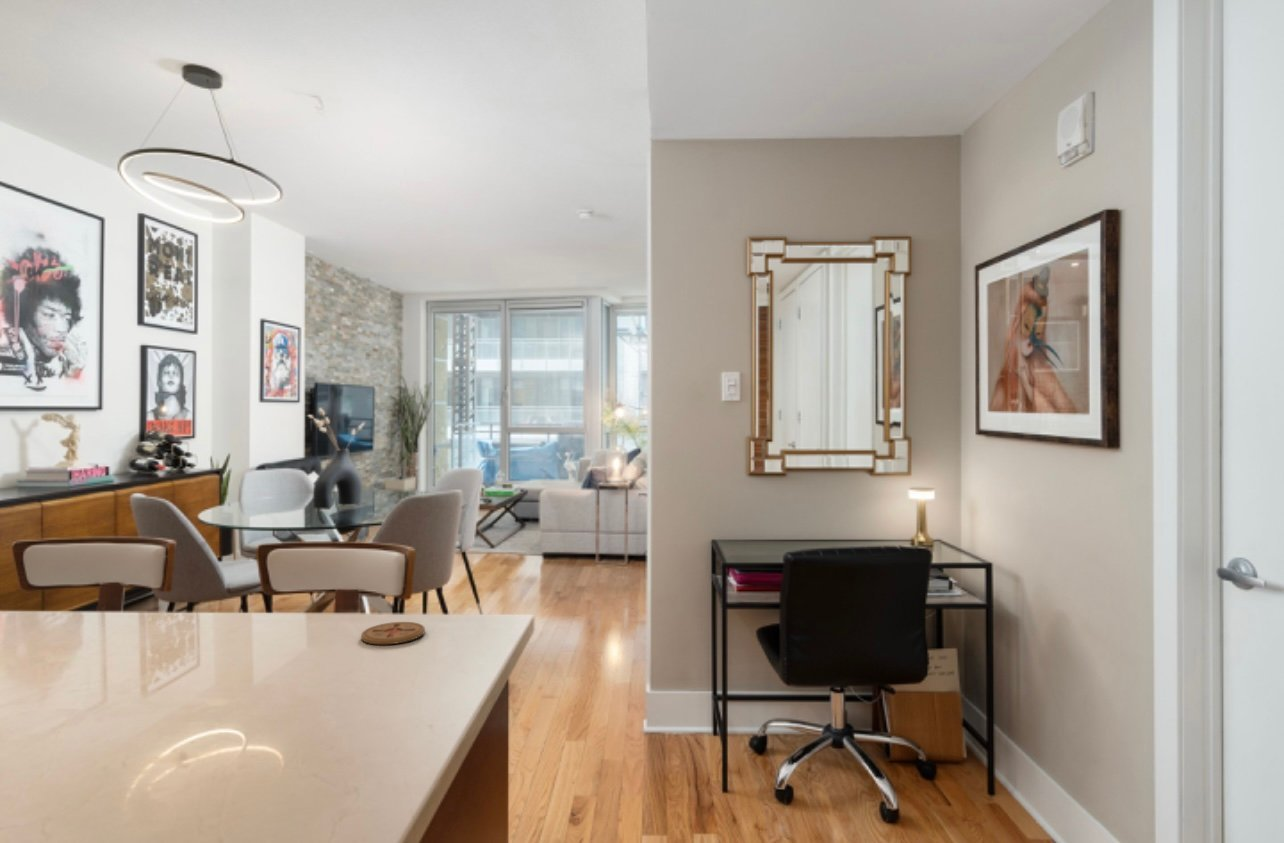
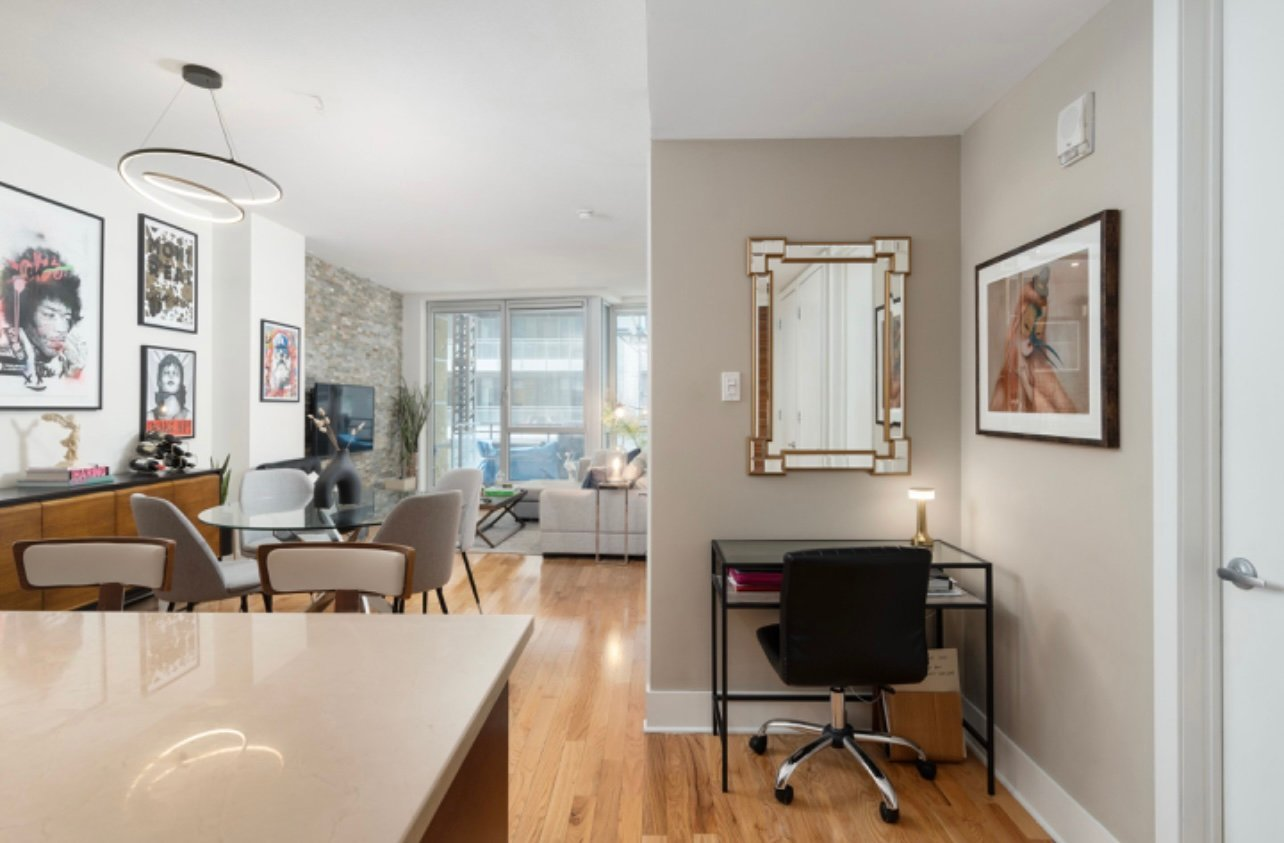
- coaster (393, 632)
